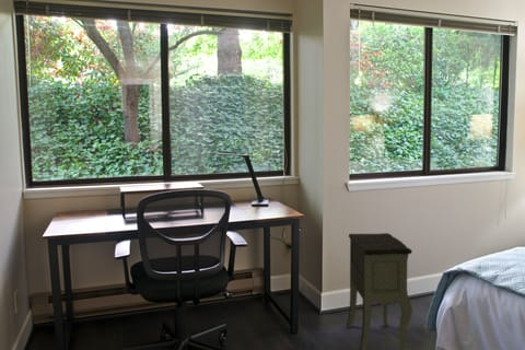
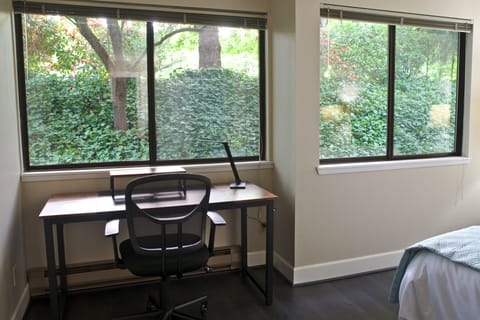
- nightstand (376, 290)
